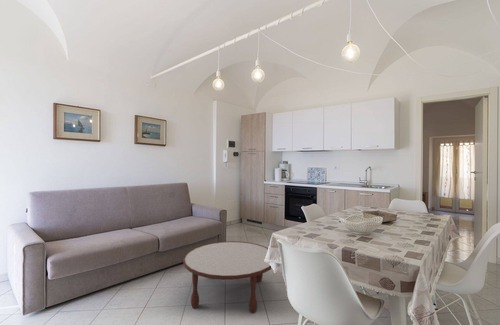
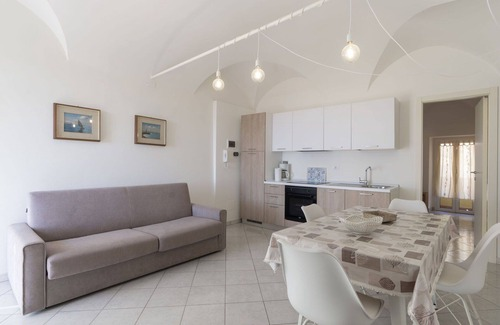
- coffee table (230, 273)
